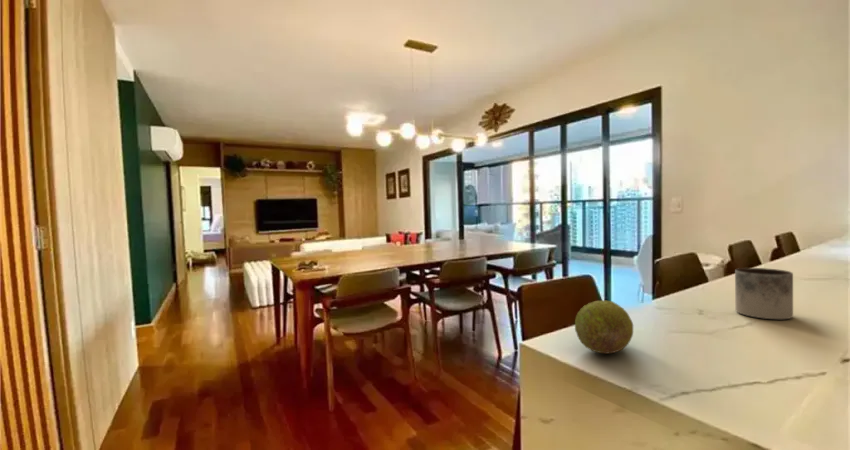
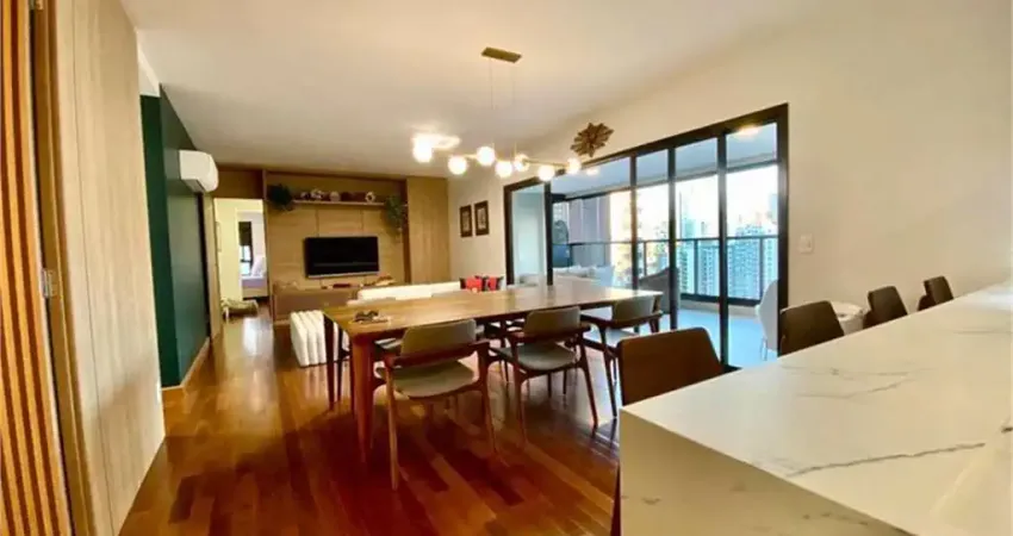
- fruit (604, 324)
- mug (763, 291)
